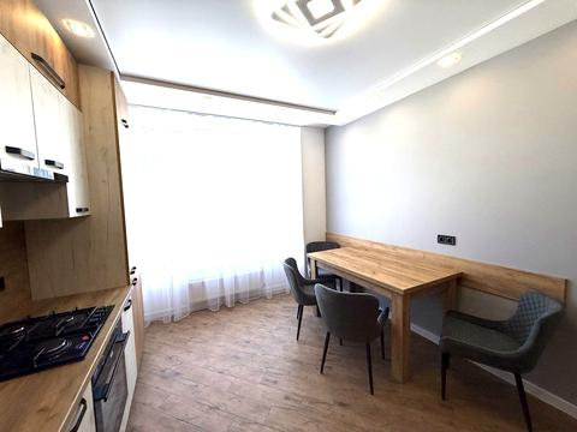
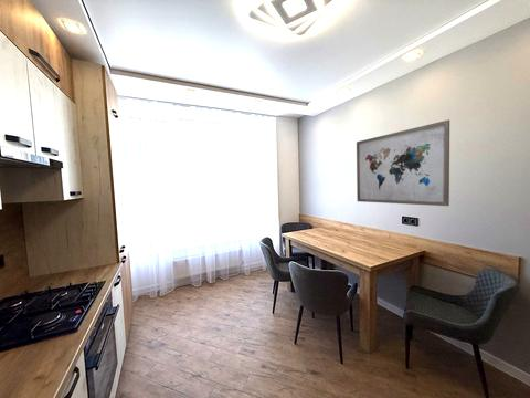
+ wall art (394, 168)
